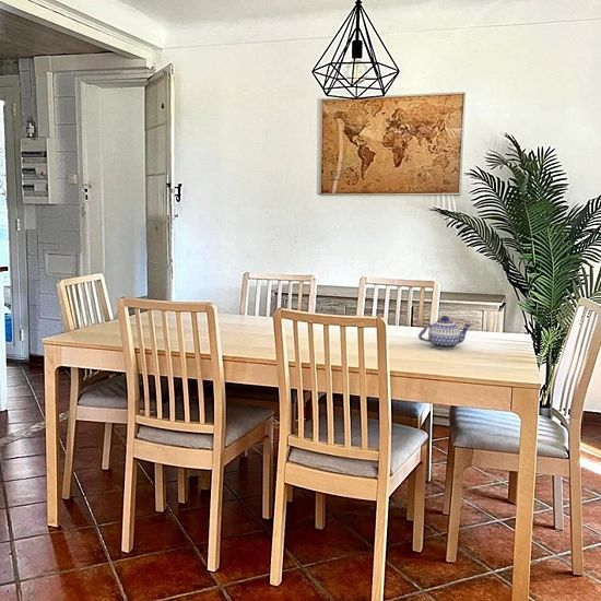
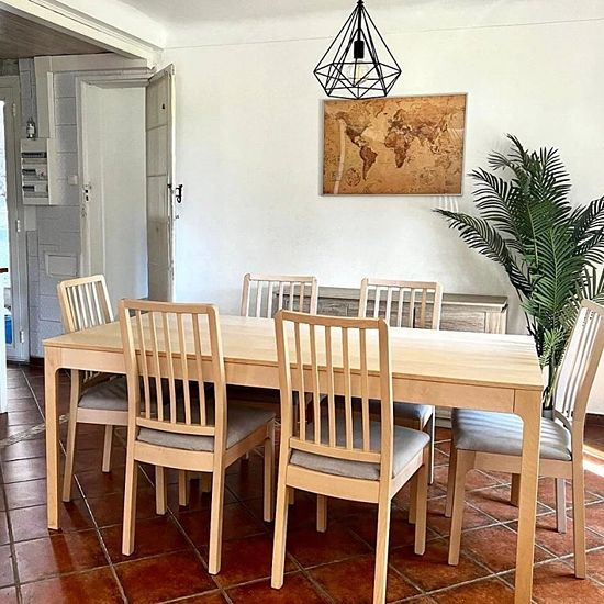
- teapot (445, 331)
